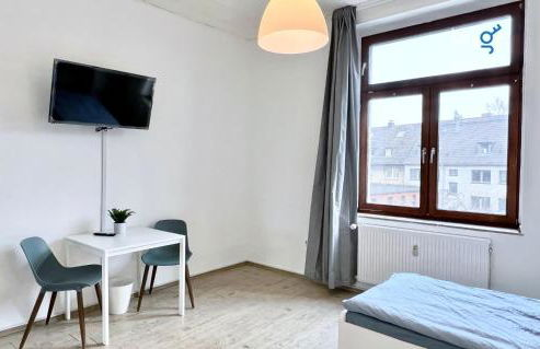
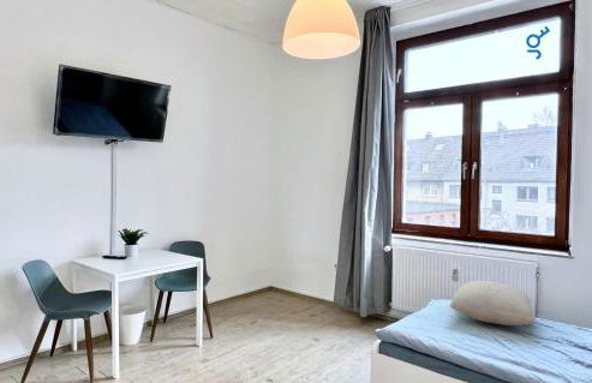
+ pillow (491, 300)
